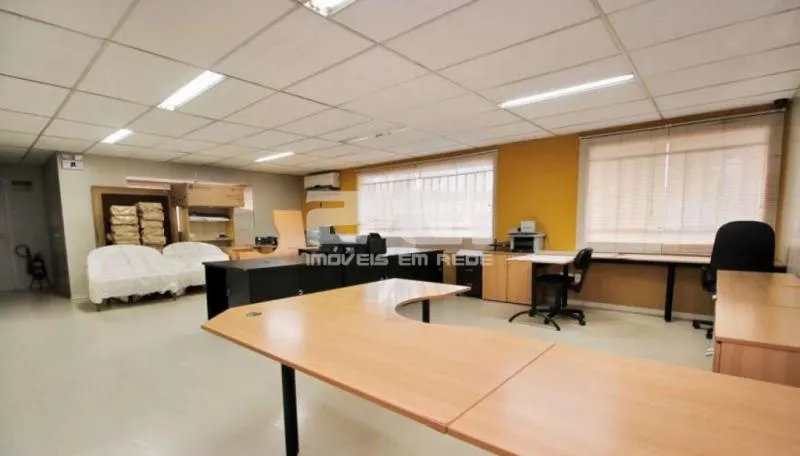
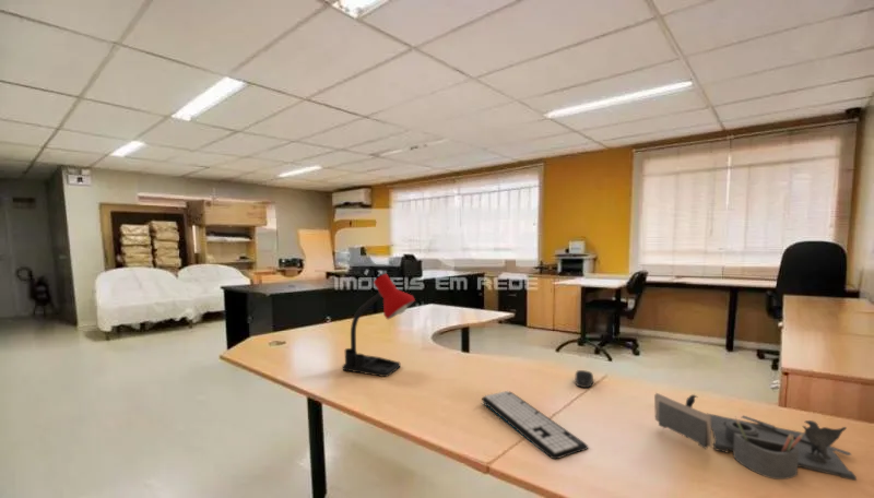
+ keyboard (528, 419)
+ desk organizer (746, 422)
+ desk lamp (383, 315)
+ computer mouse (583, 377)
